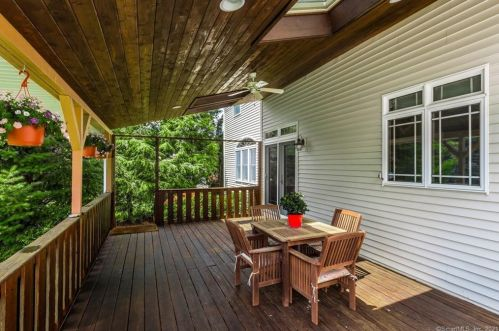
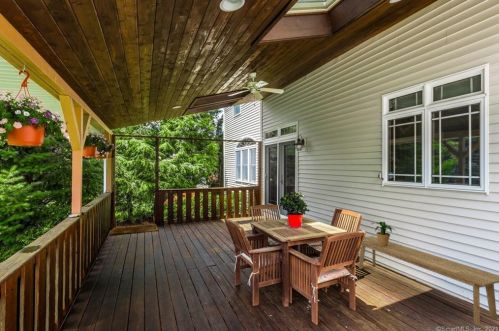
+ potted plant (383, 233)
+ bench (416, 265)
